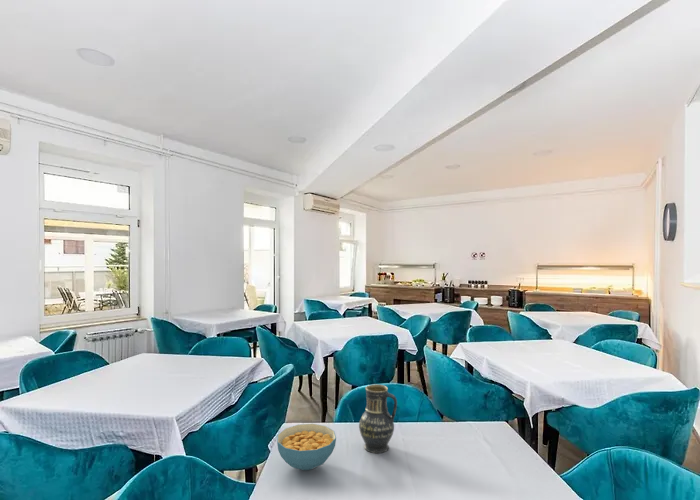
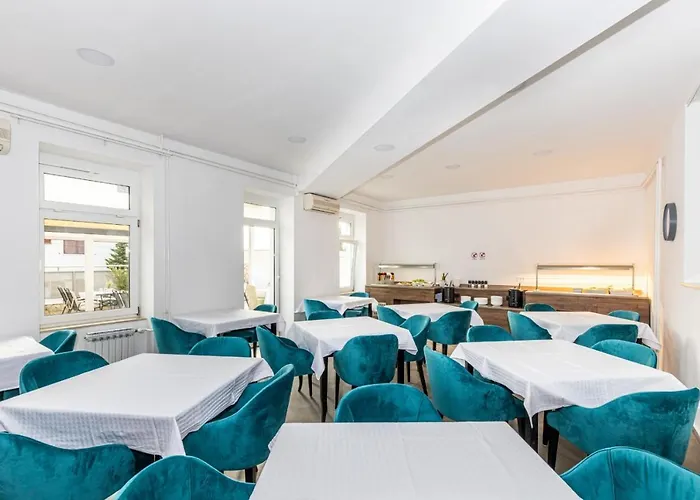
- vase (376, 417)
- cereal bowl (306, 450)
